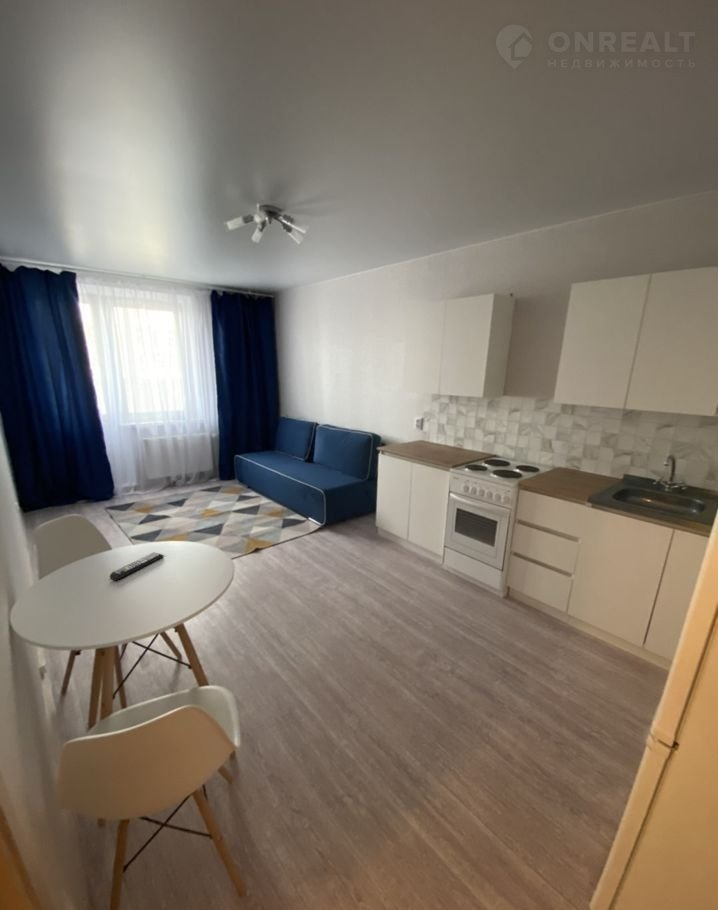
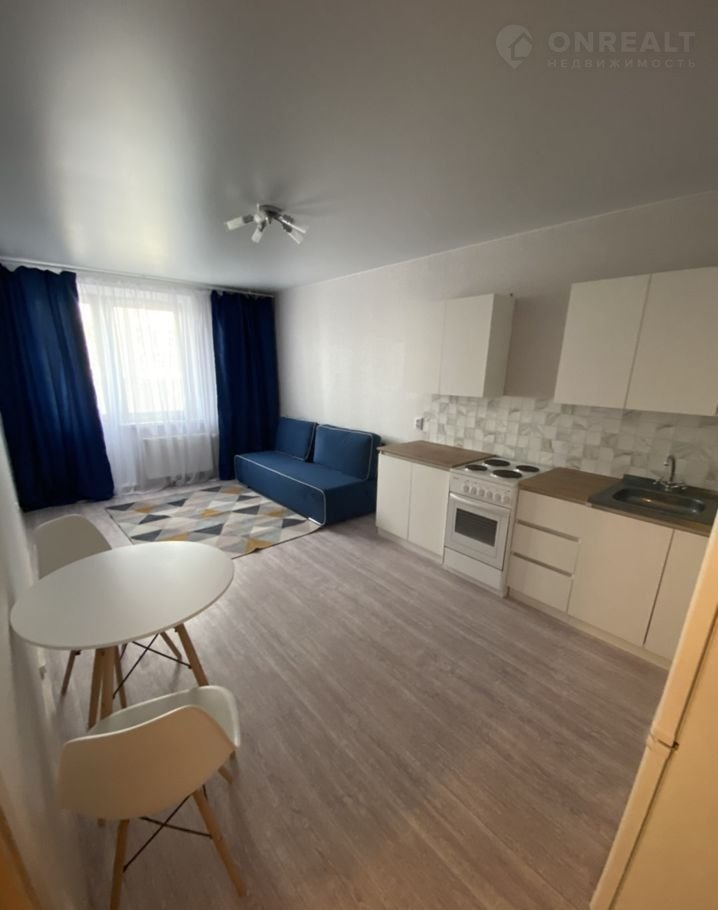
- remote control (138, 565)
